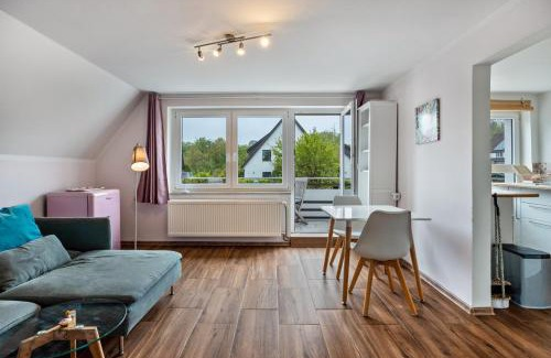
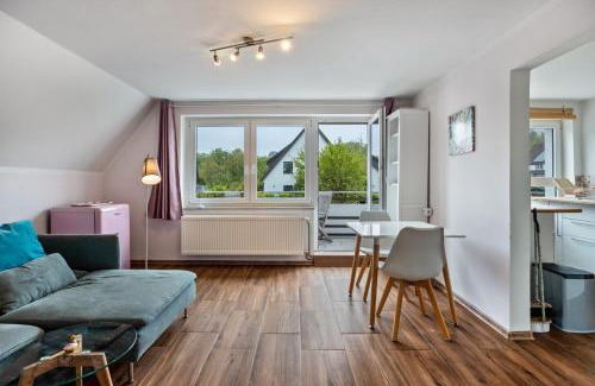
+ remote control (114, 334)
